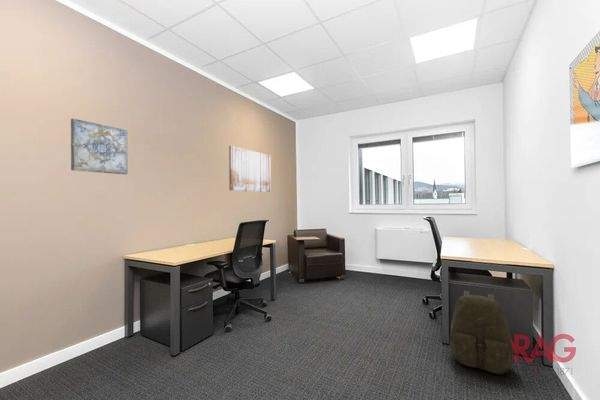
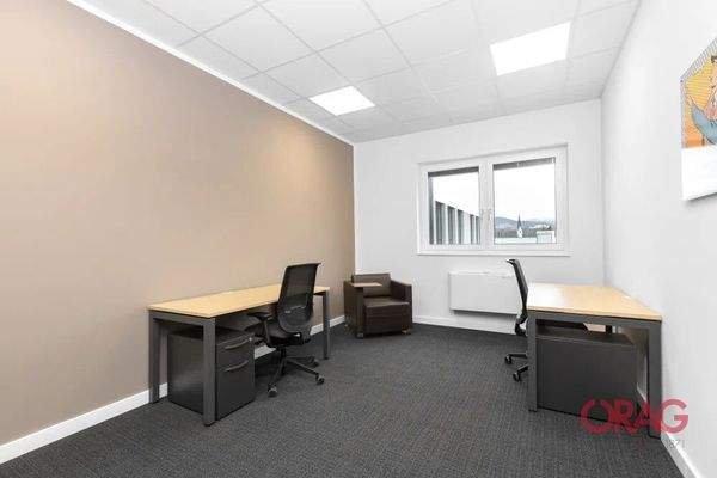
- backpack (479, 327)
- wall art (101, 148)
- wall art (251, 171)
